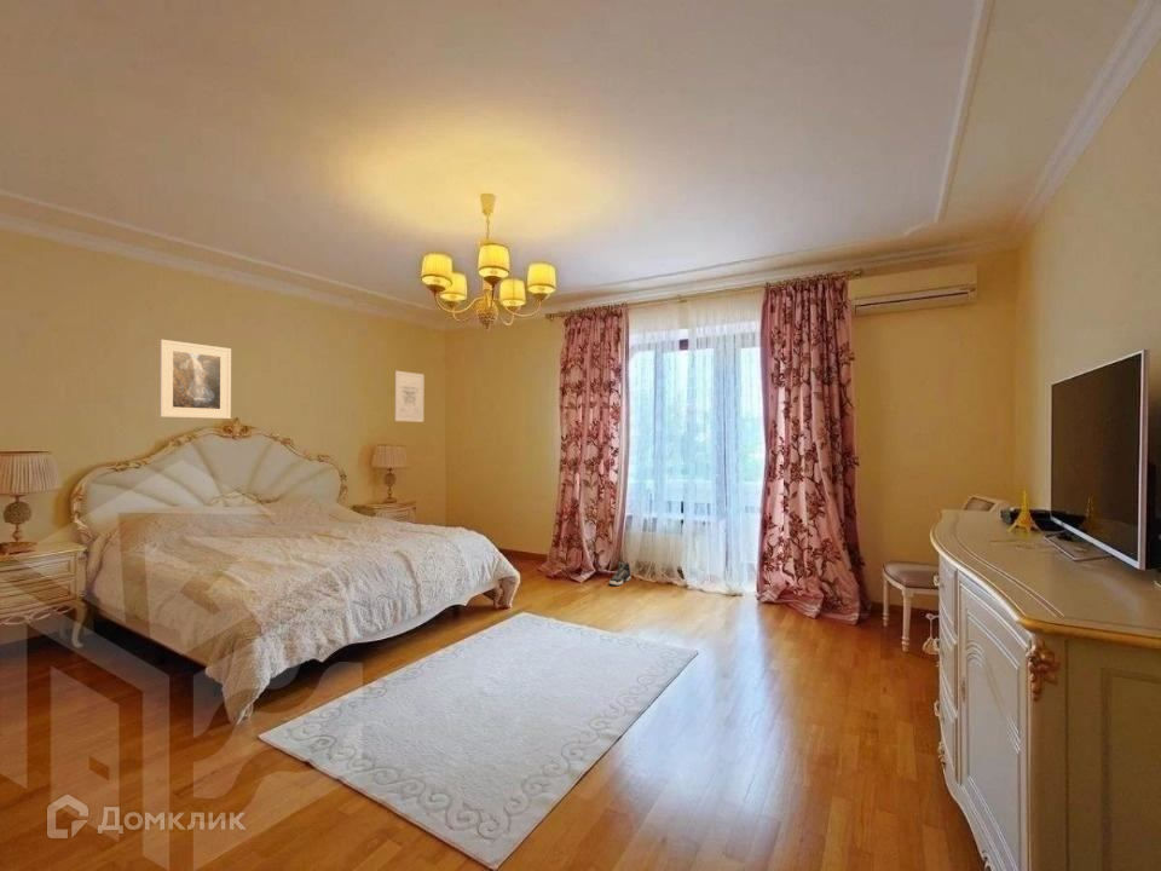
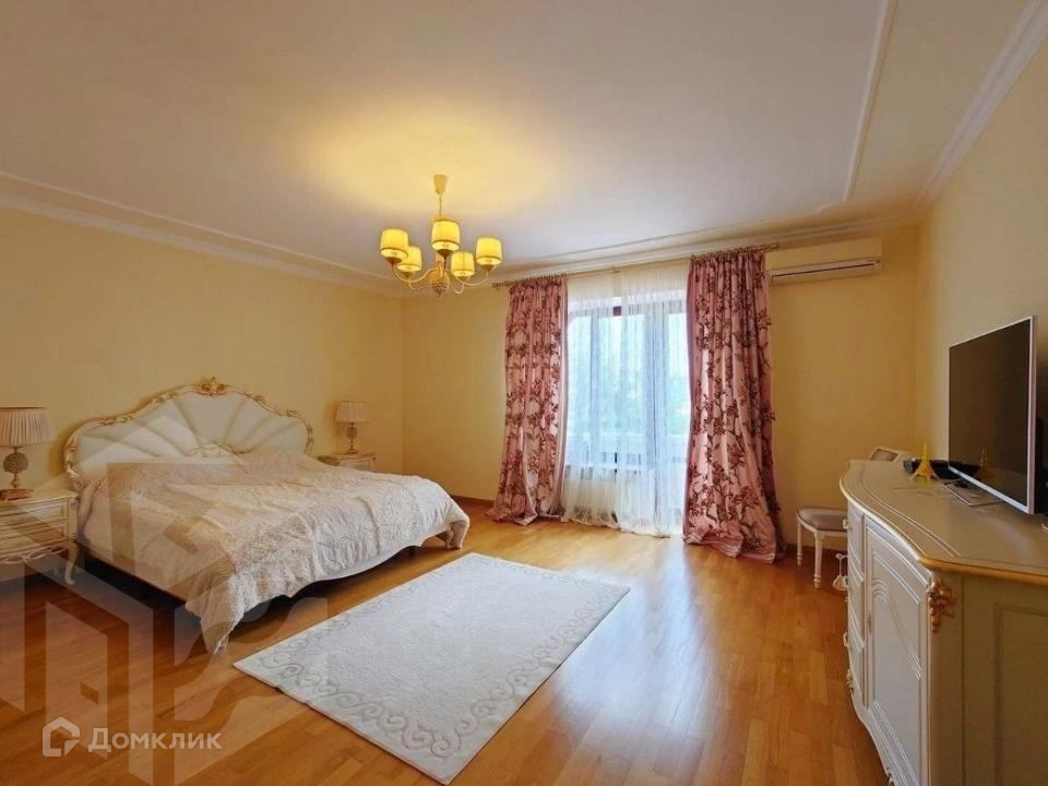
- wall art (409, 397)
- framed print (196, 381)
- sneaker (619, 572)
